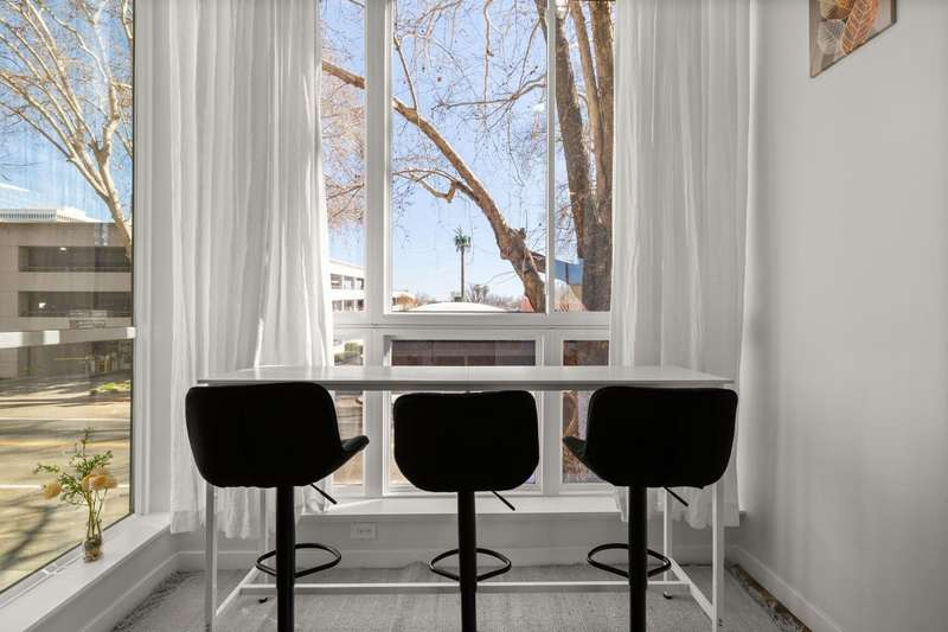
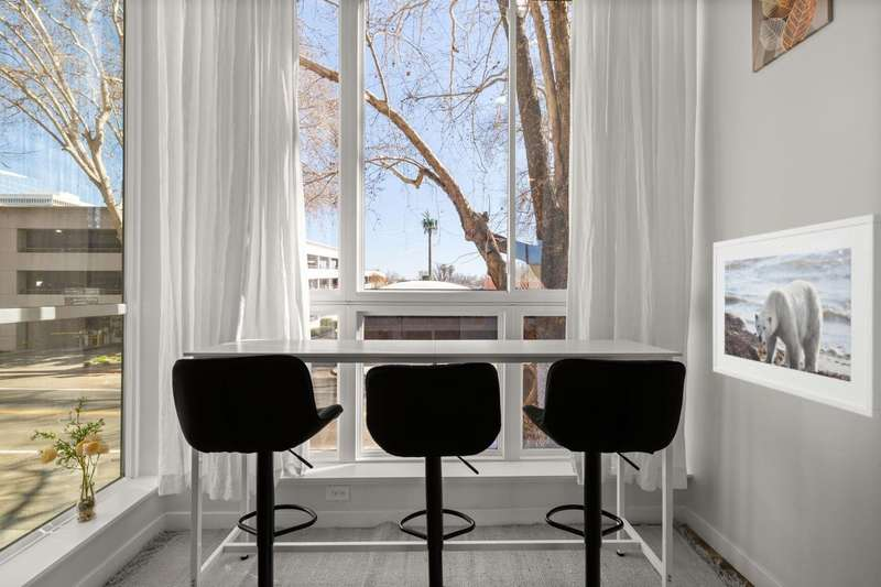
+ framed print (777, 311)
